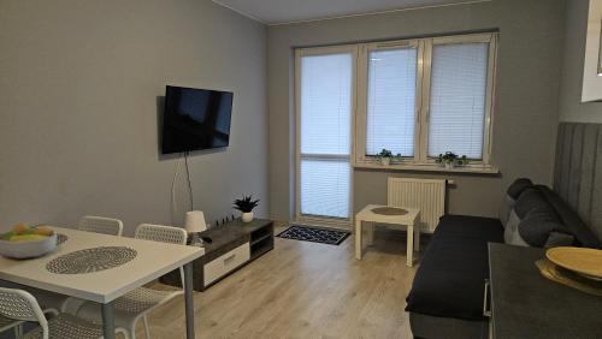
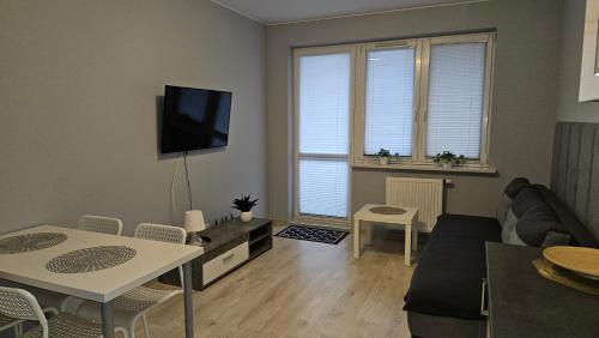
- fruit bowl (26, 239)
